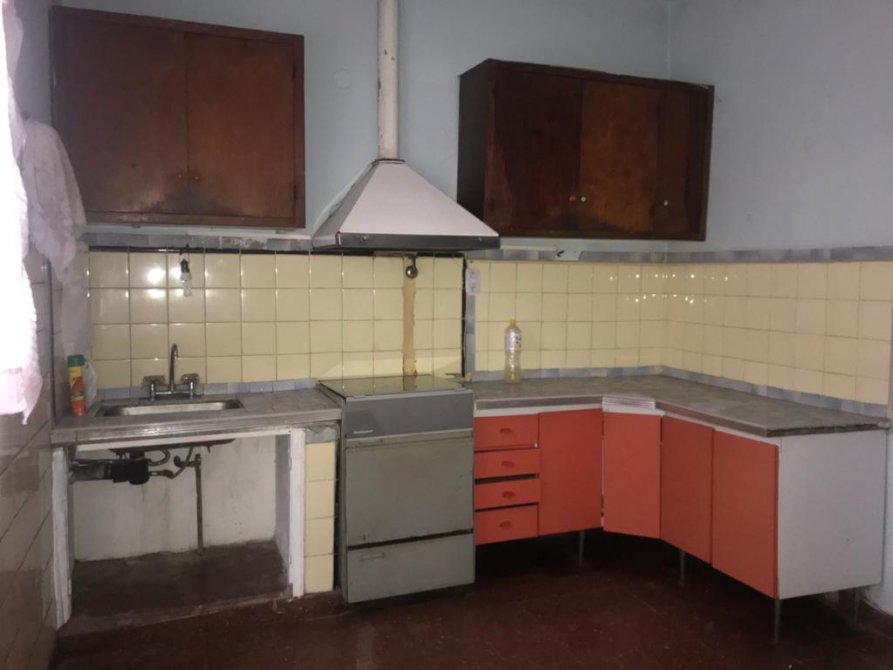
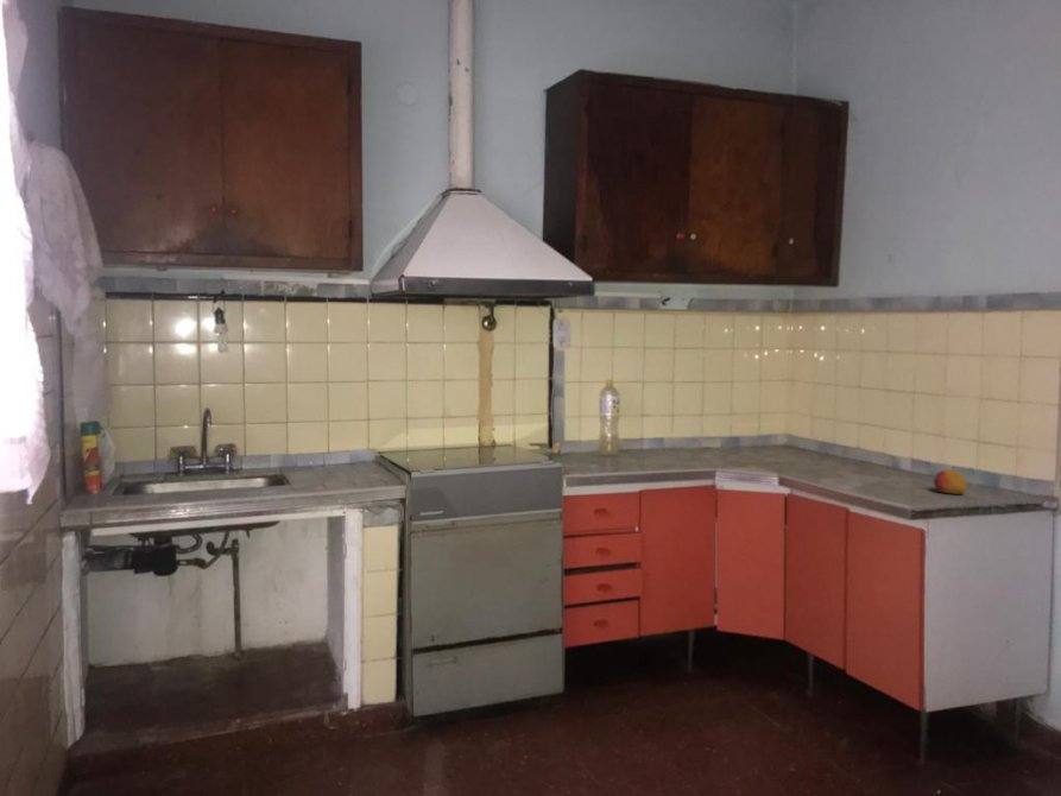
+ fruit (951, 481)
